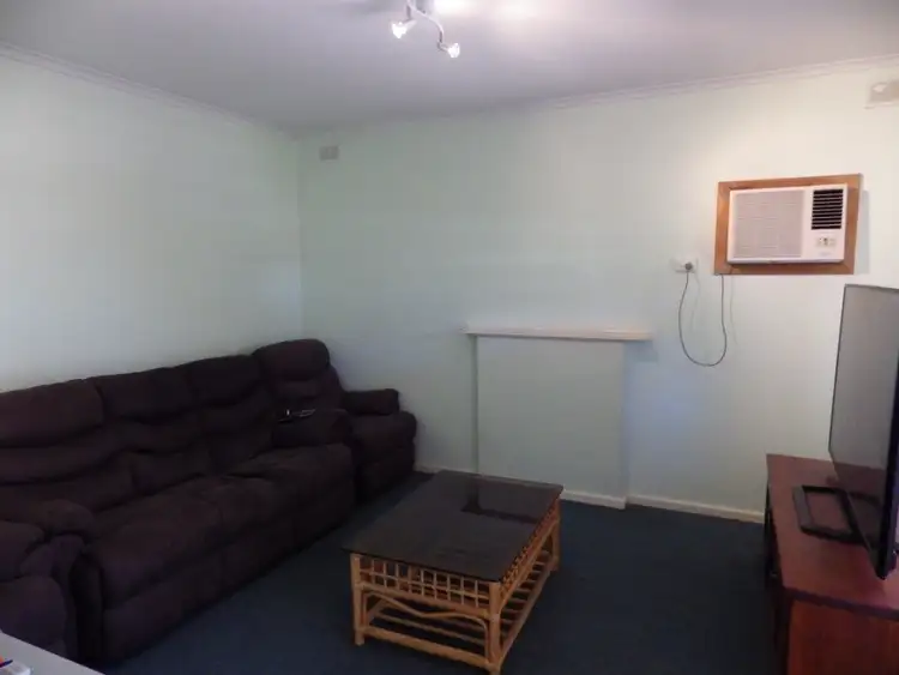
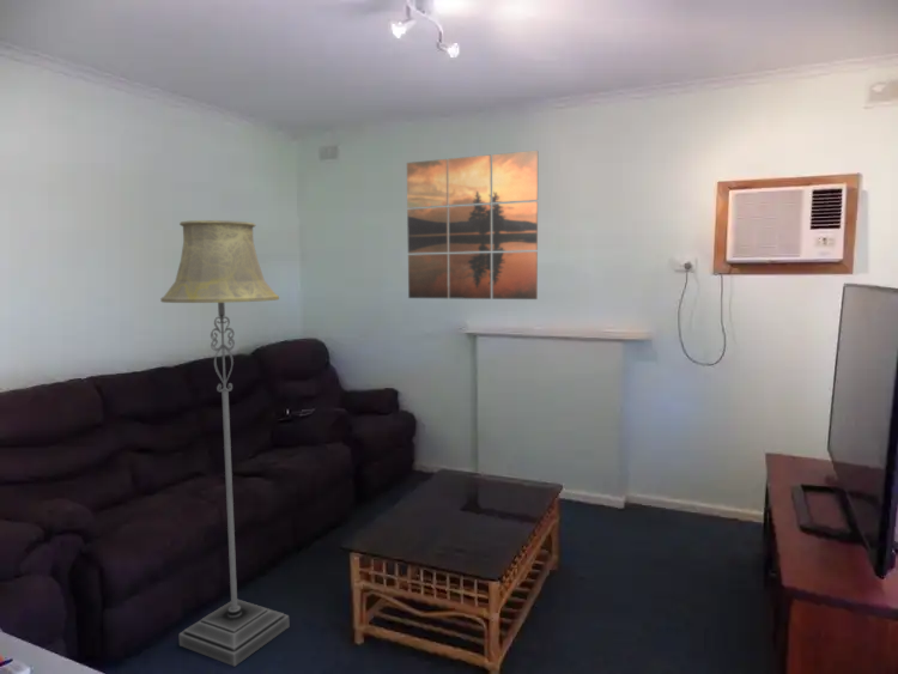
+ wall art (469, 229)
+ floor lamp (227, 436)
